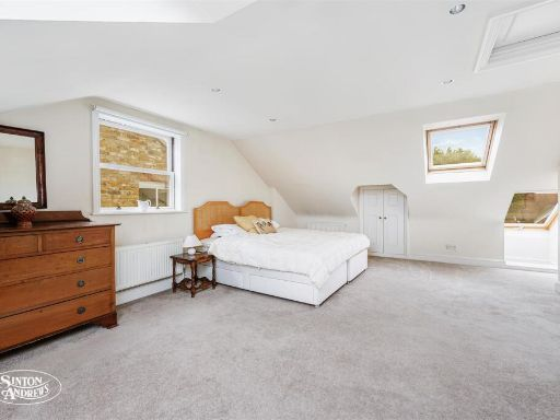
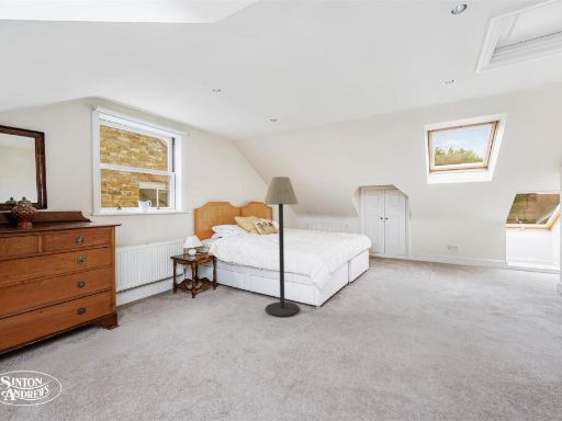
+ floor lamp (281, 243)
